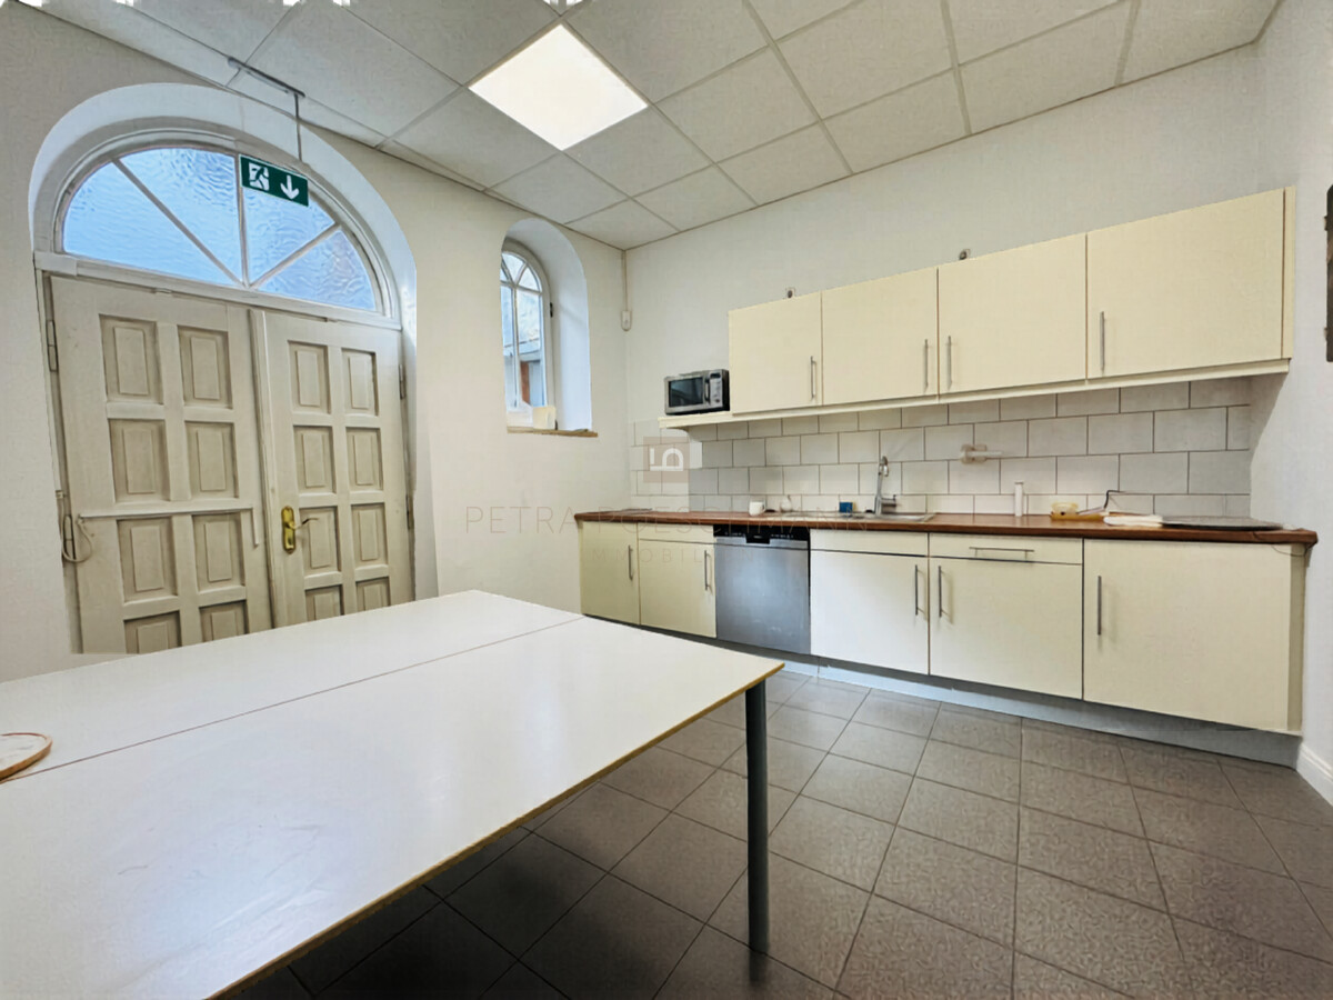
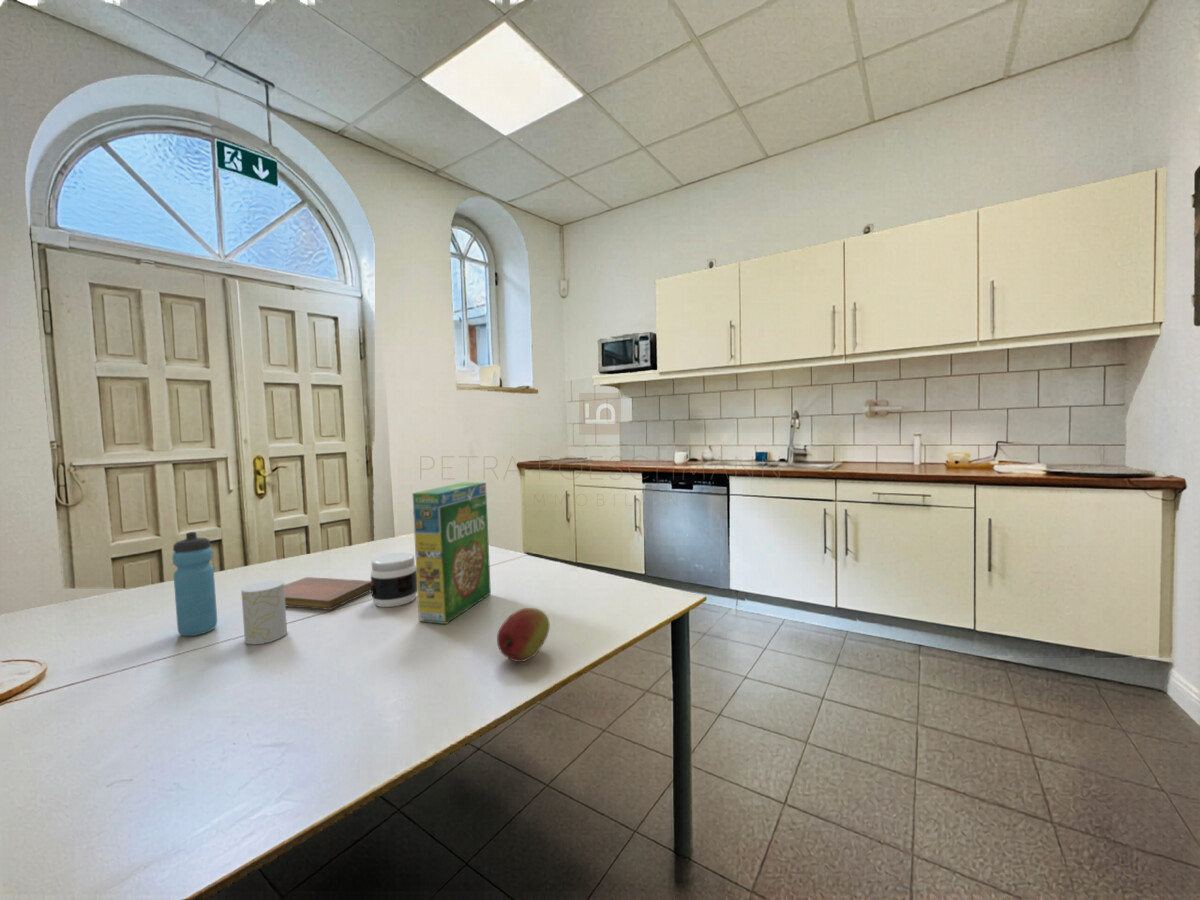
+ fruit (523, 633)
+ cup (264, 611)
+ water bottle (194, 581)
+ jar (394, 578)
+ cereal box (454, 547)
+ notebook (318, 591)
